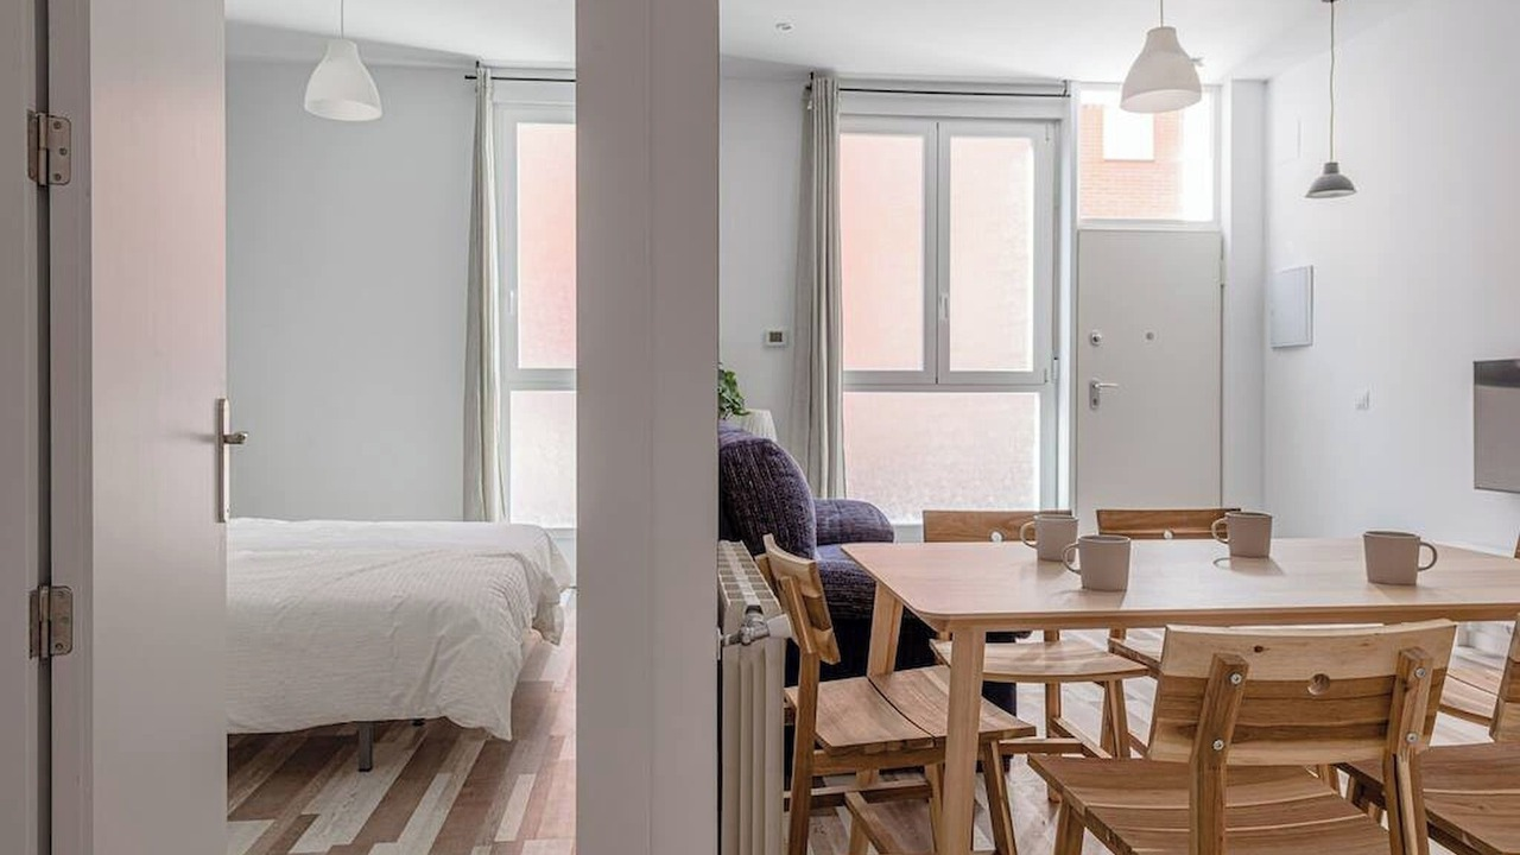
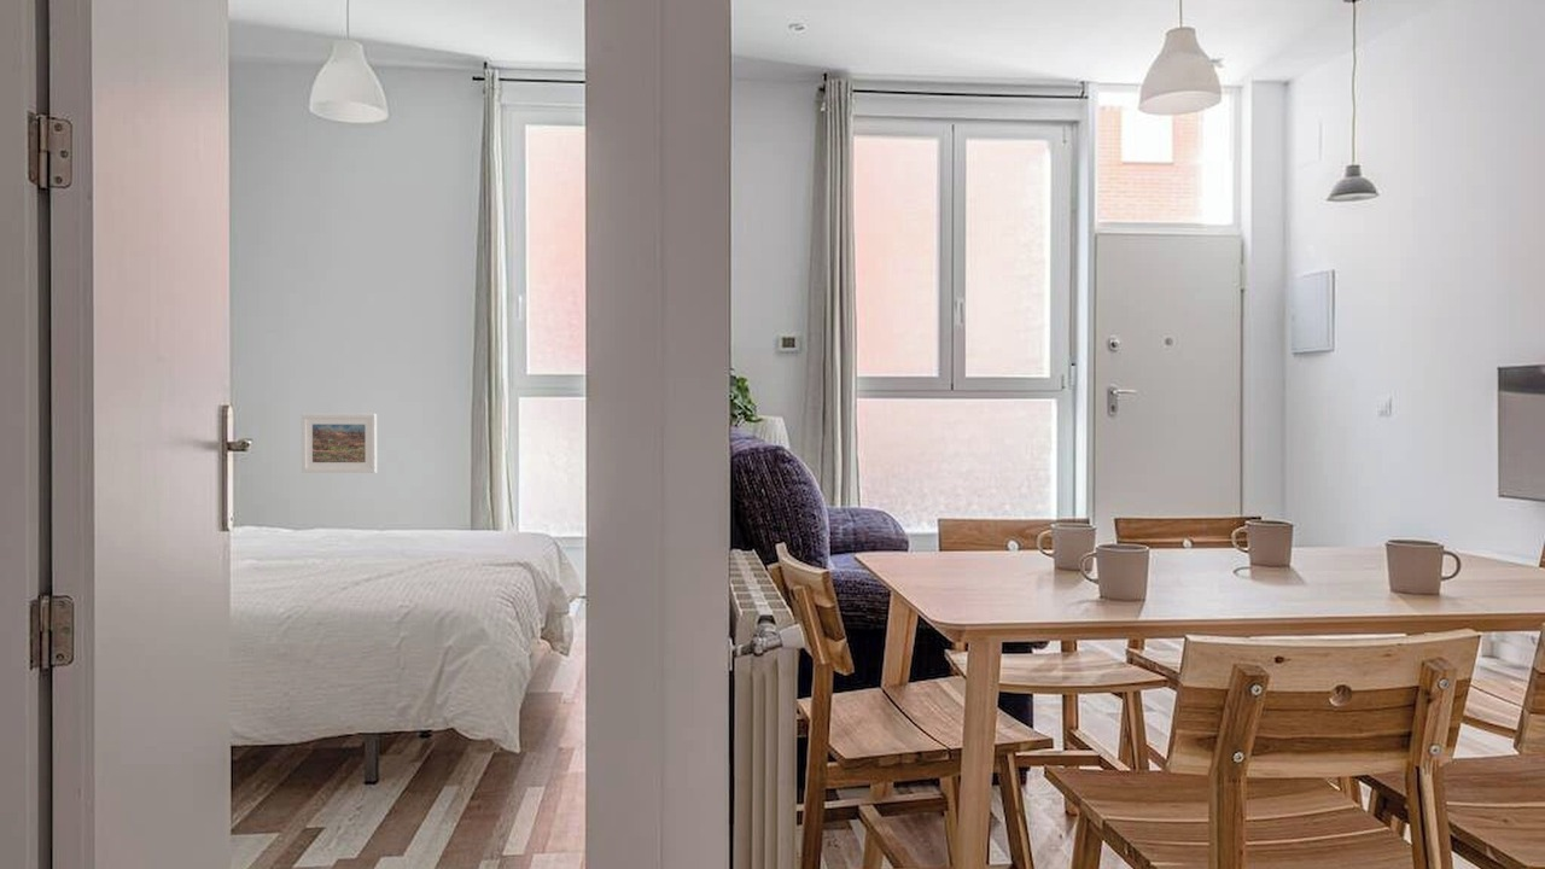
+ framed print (339, 443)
